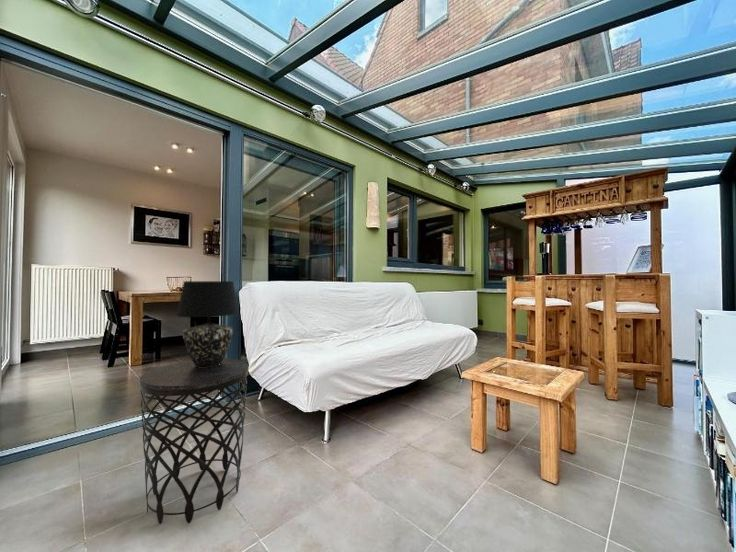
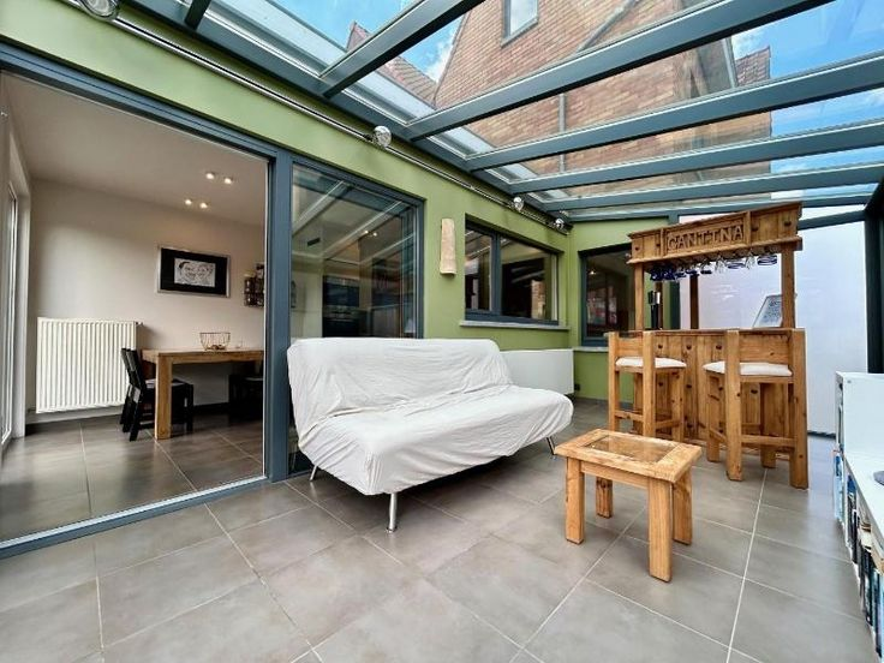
- table lamp (208, 322)
- side table (197, 432)
